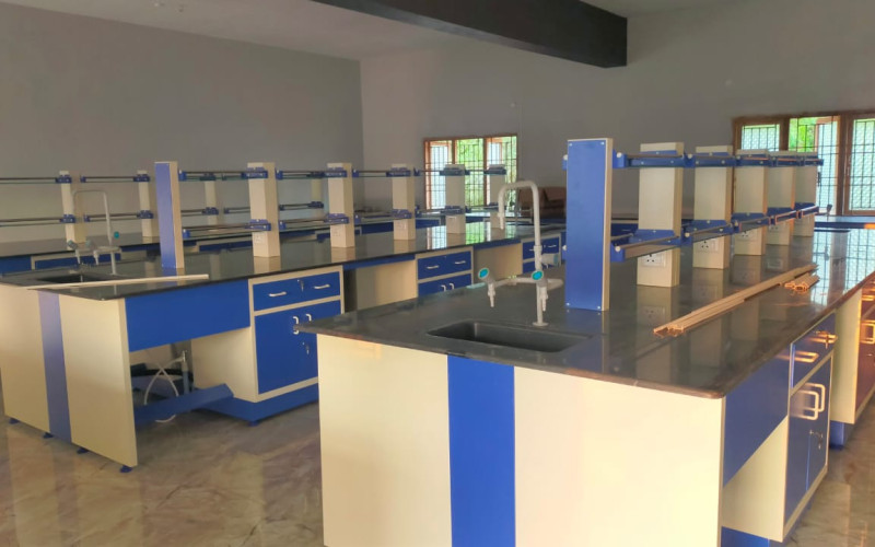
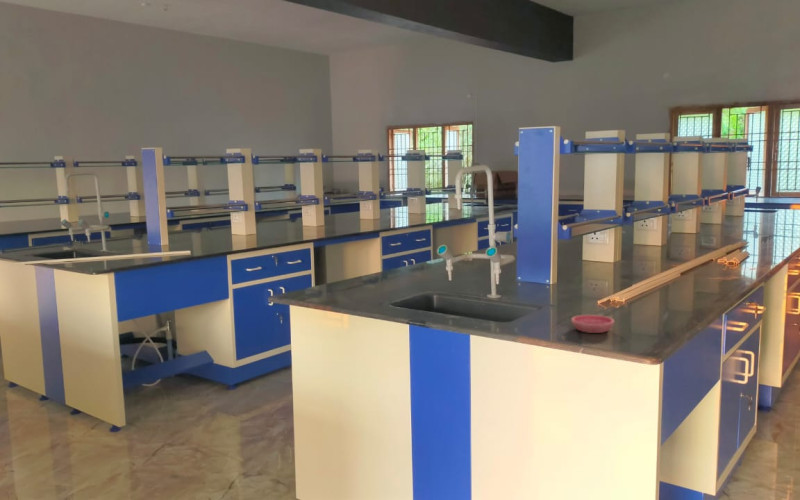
+ saucer (592, 324)
